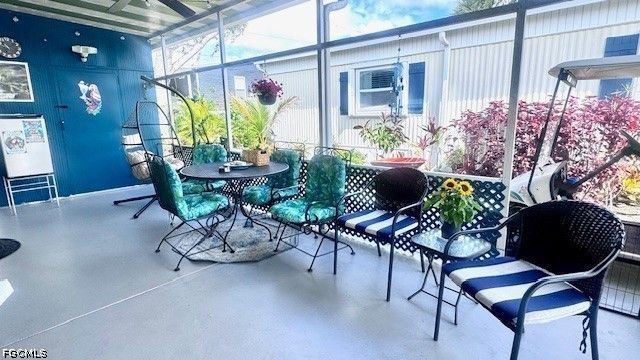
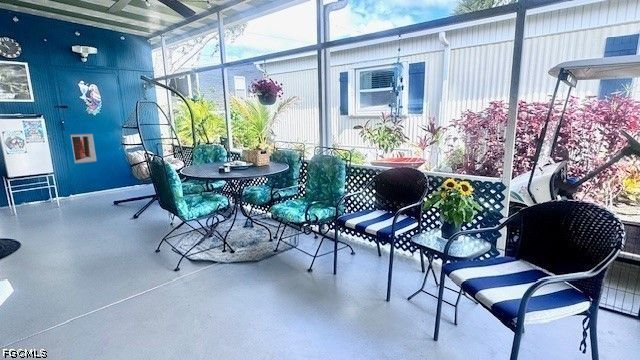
+ wall art (83, 148)
